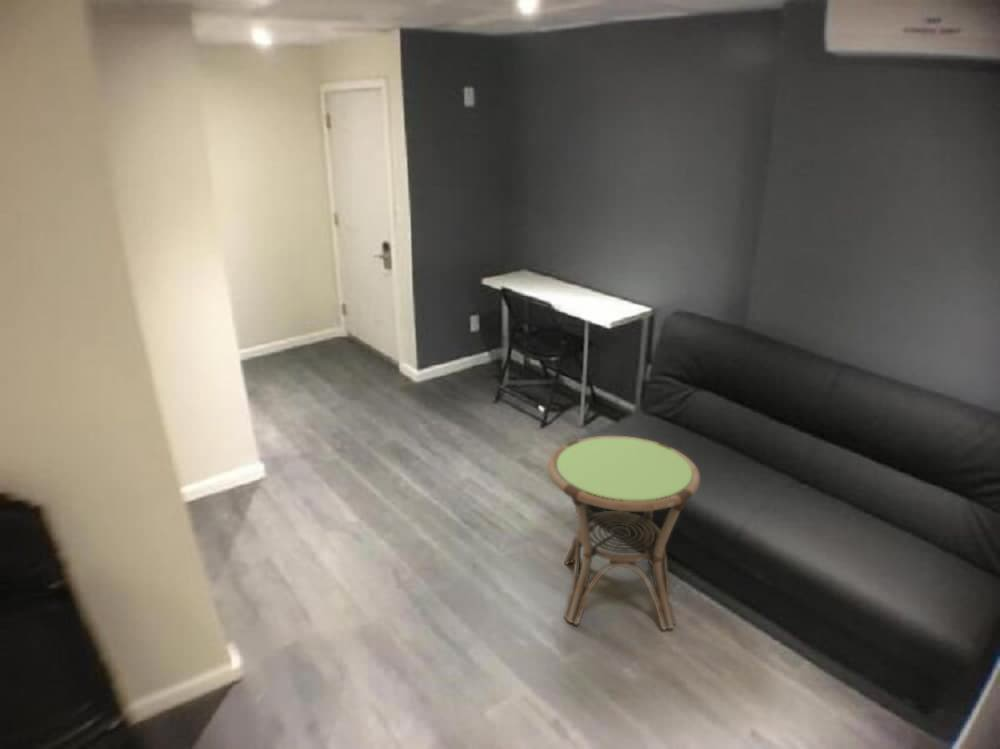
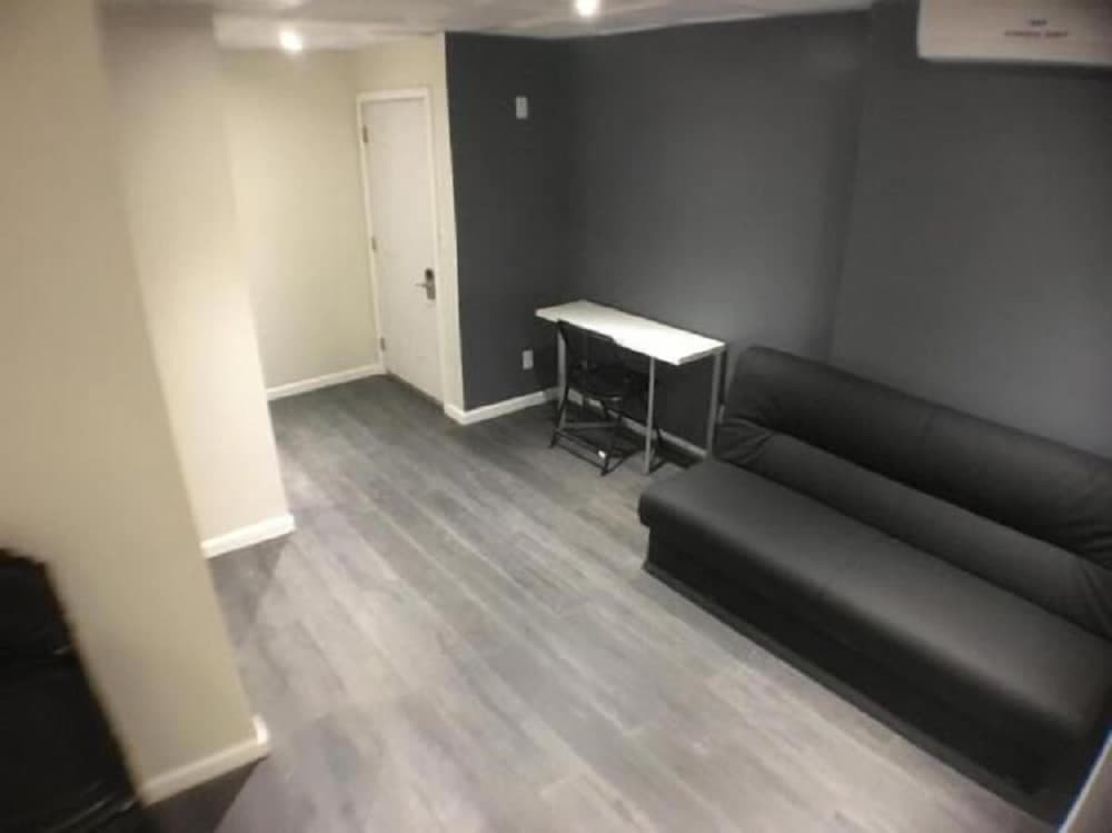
- side table (618, 528)
